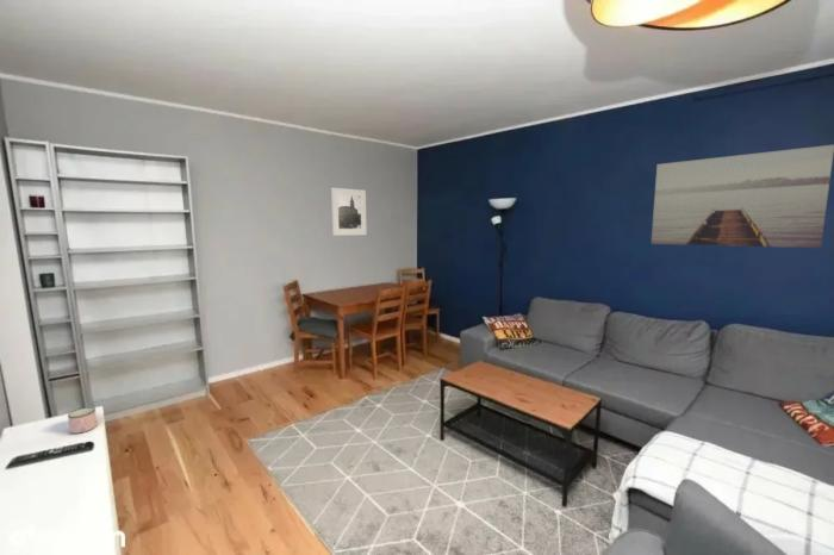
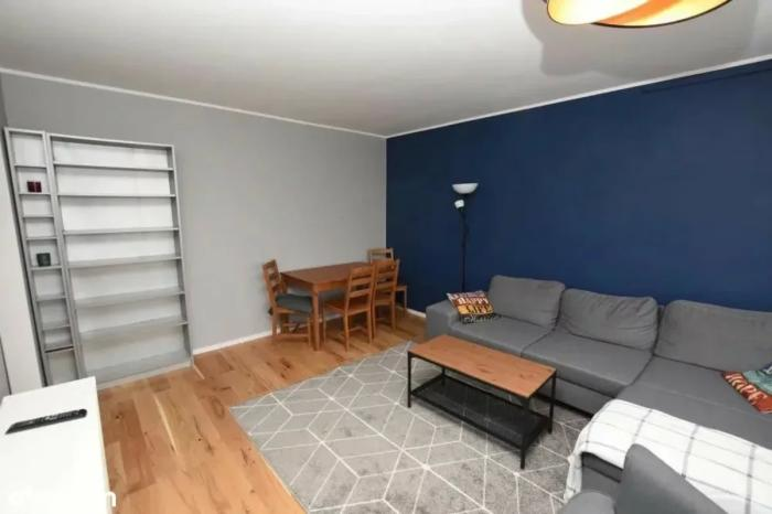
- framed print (349, 212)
- wall art (729, 201)
- mug (82, 420)
